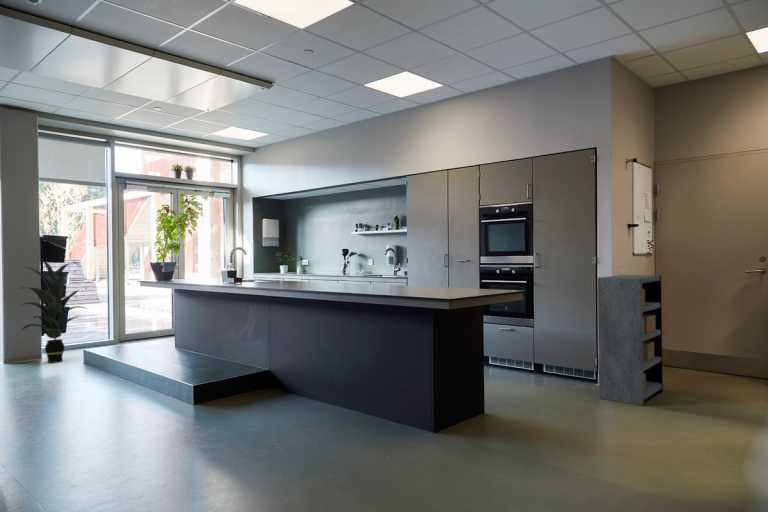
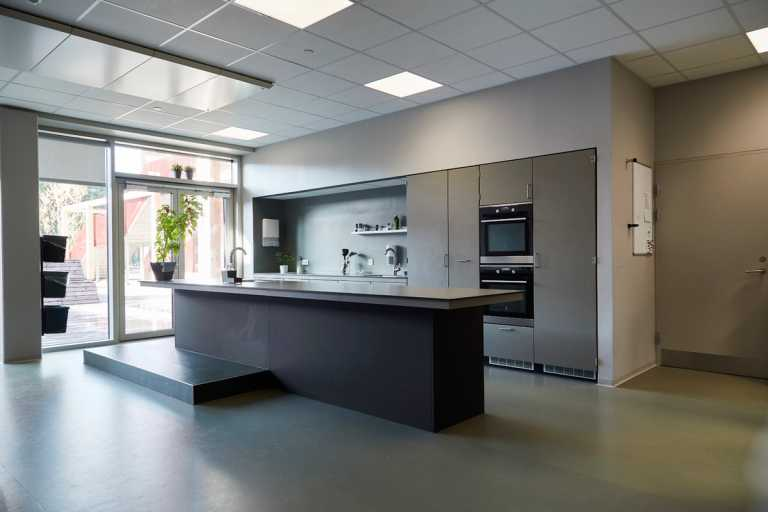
- indoor plant (49, 309)
- shelving unit (630, 335)
